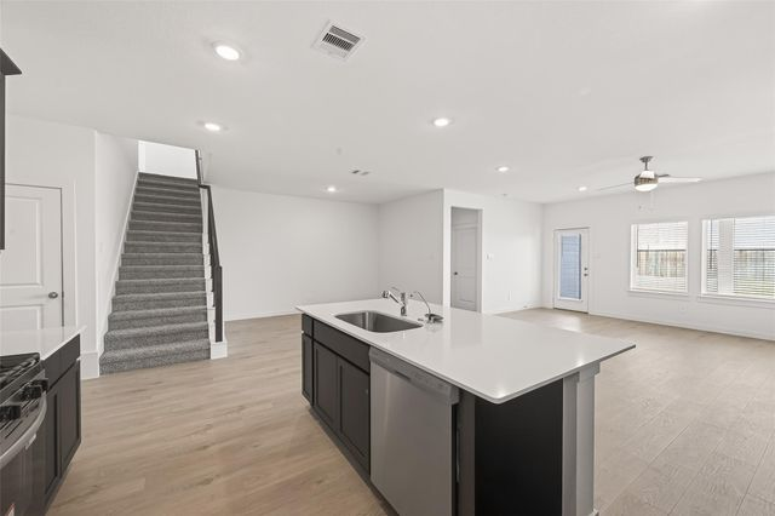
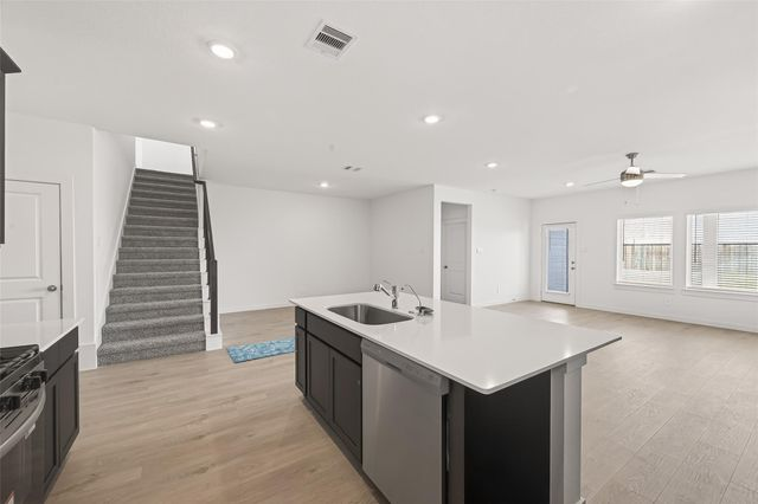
+ rug (280, 345)
